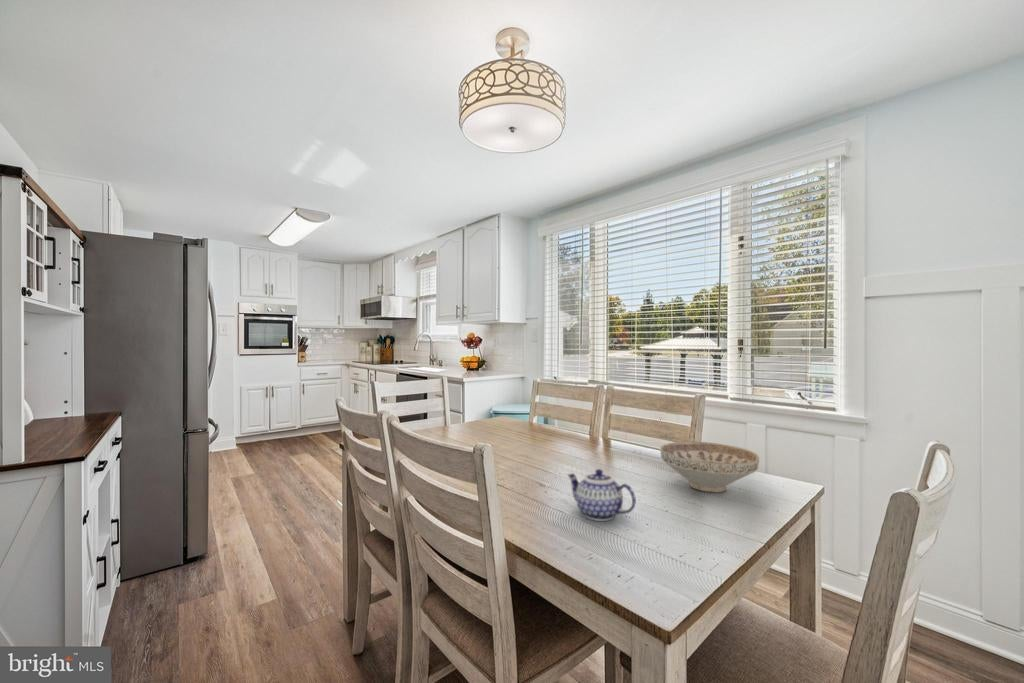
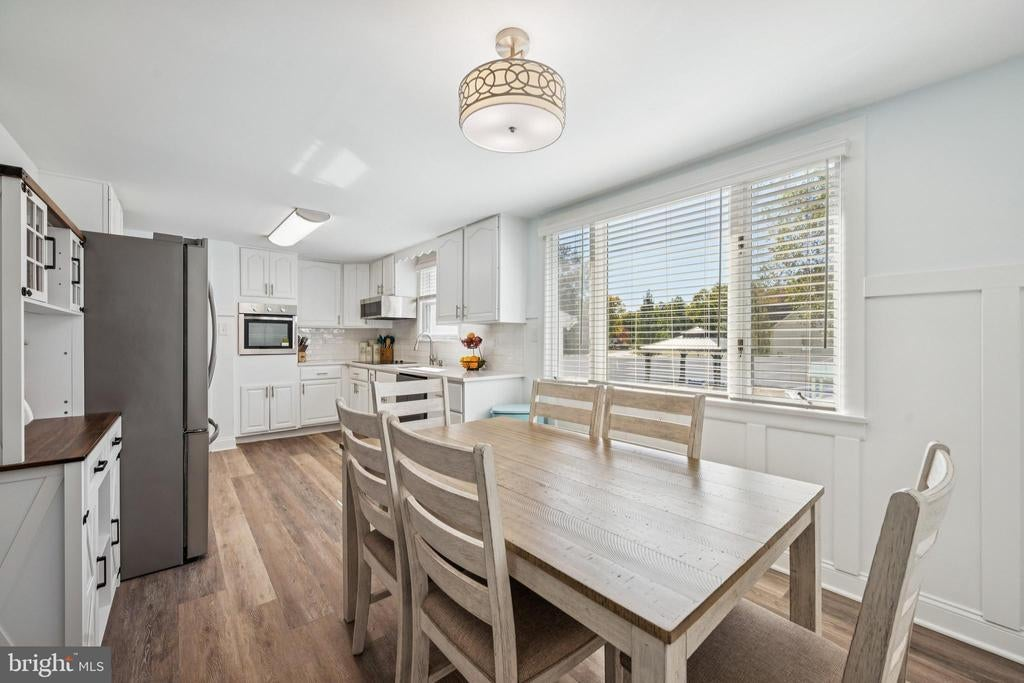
- teapot (599, 492)
- decorative bowl (707, 468)
